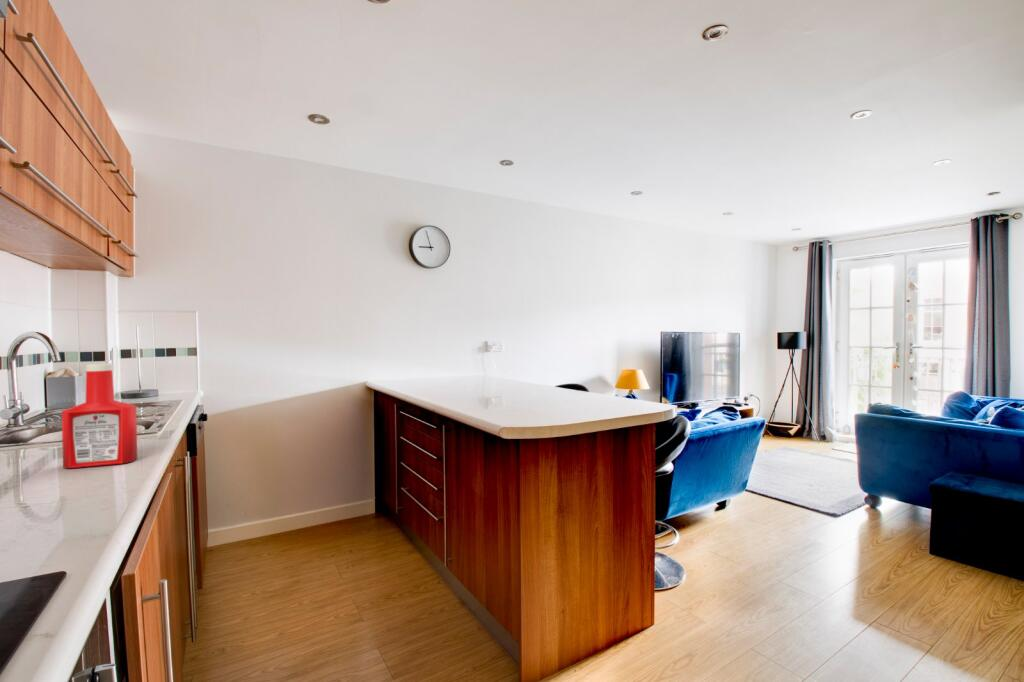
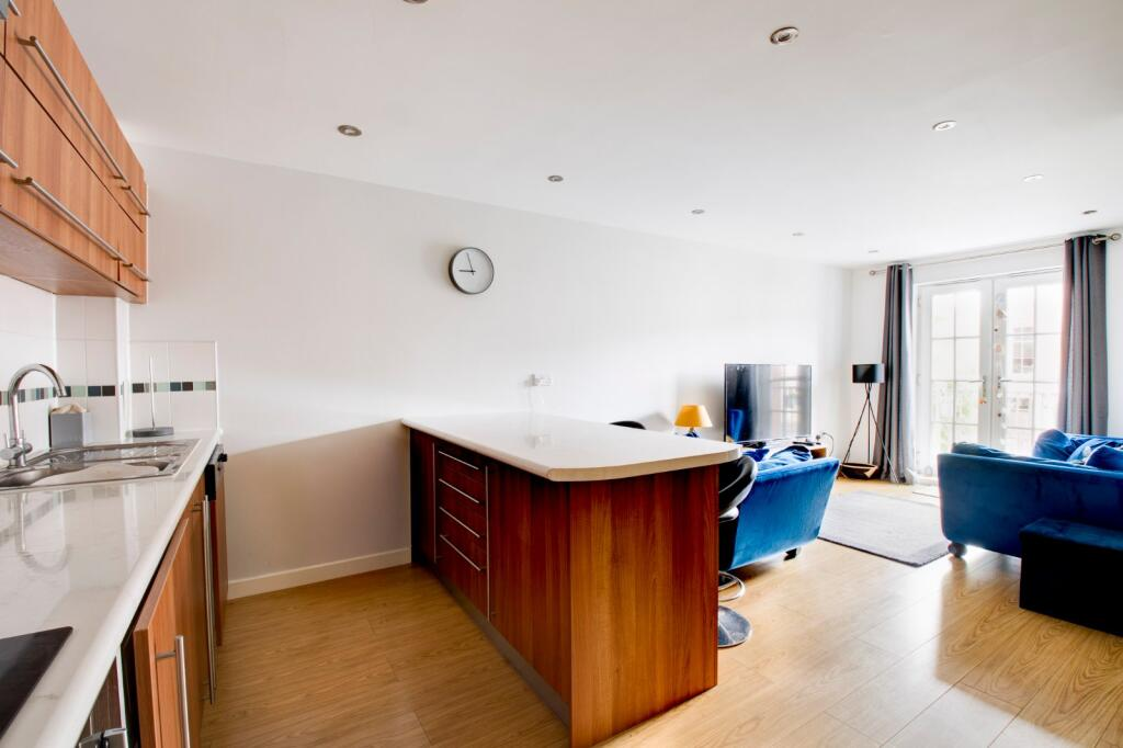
- soap bottle (100, 413)
